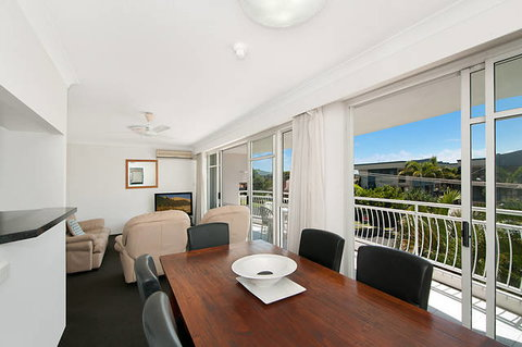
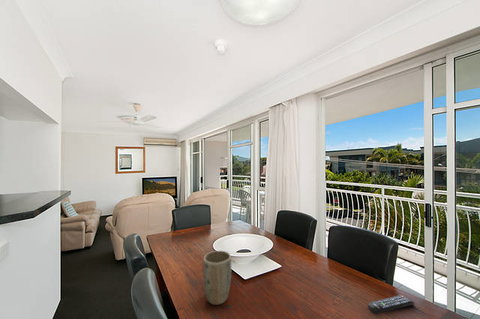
+ plant pot (217, 277)
+ remote control (391, 304)
